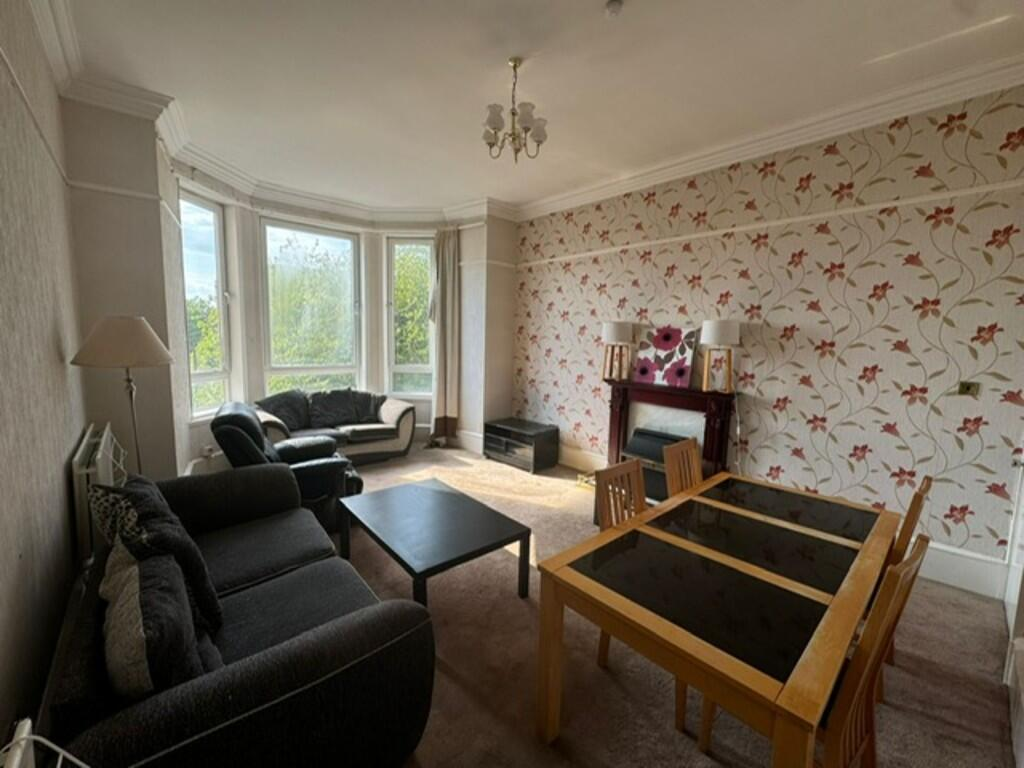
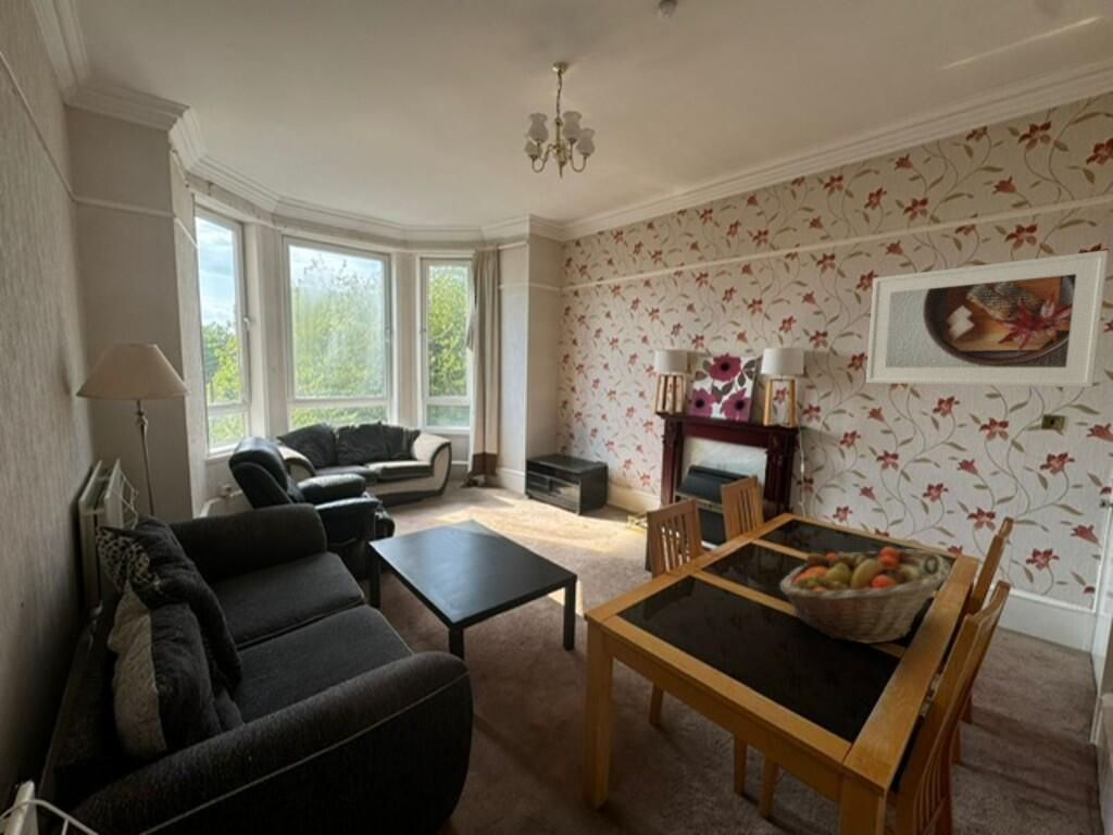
+ fruit basket (860, 585)
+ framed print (970, 326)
